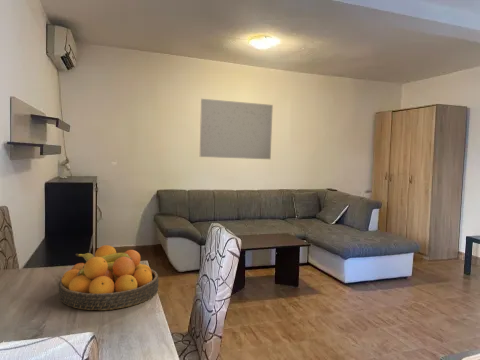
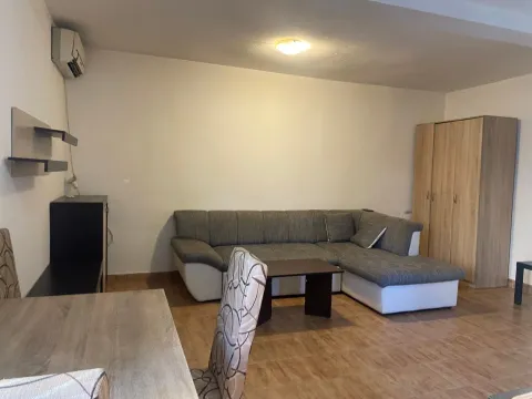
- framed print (237, 130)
- fruit bowl (110, 271)
